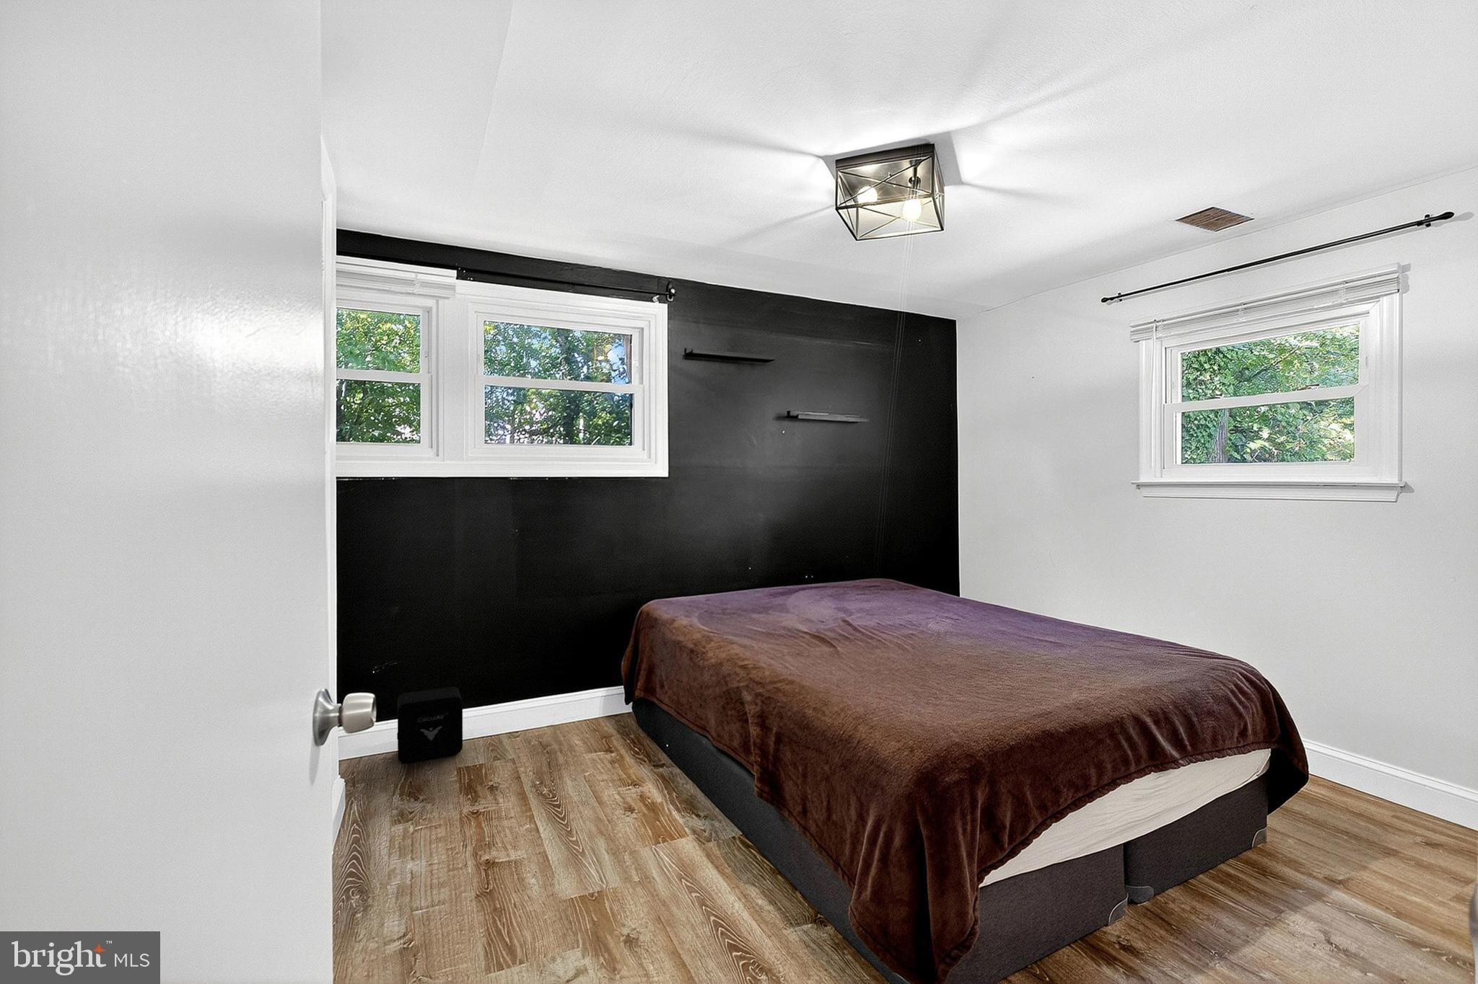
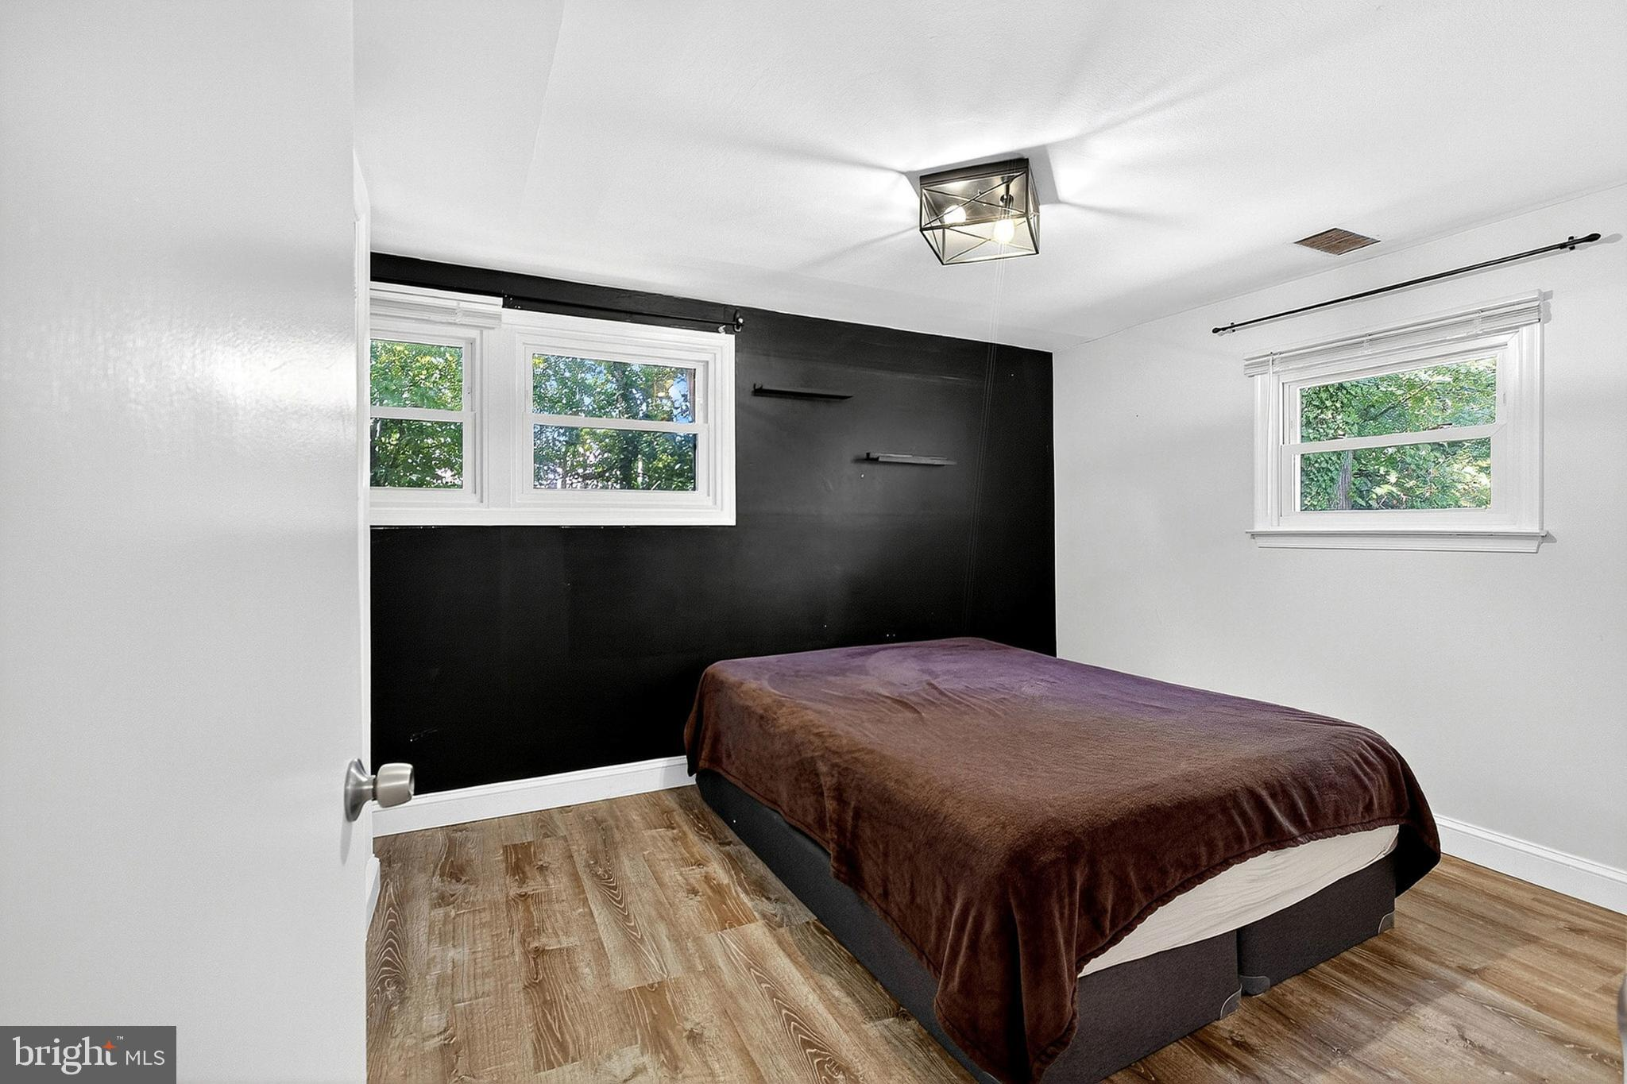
- air purifier (430, 724)
